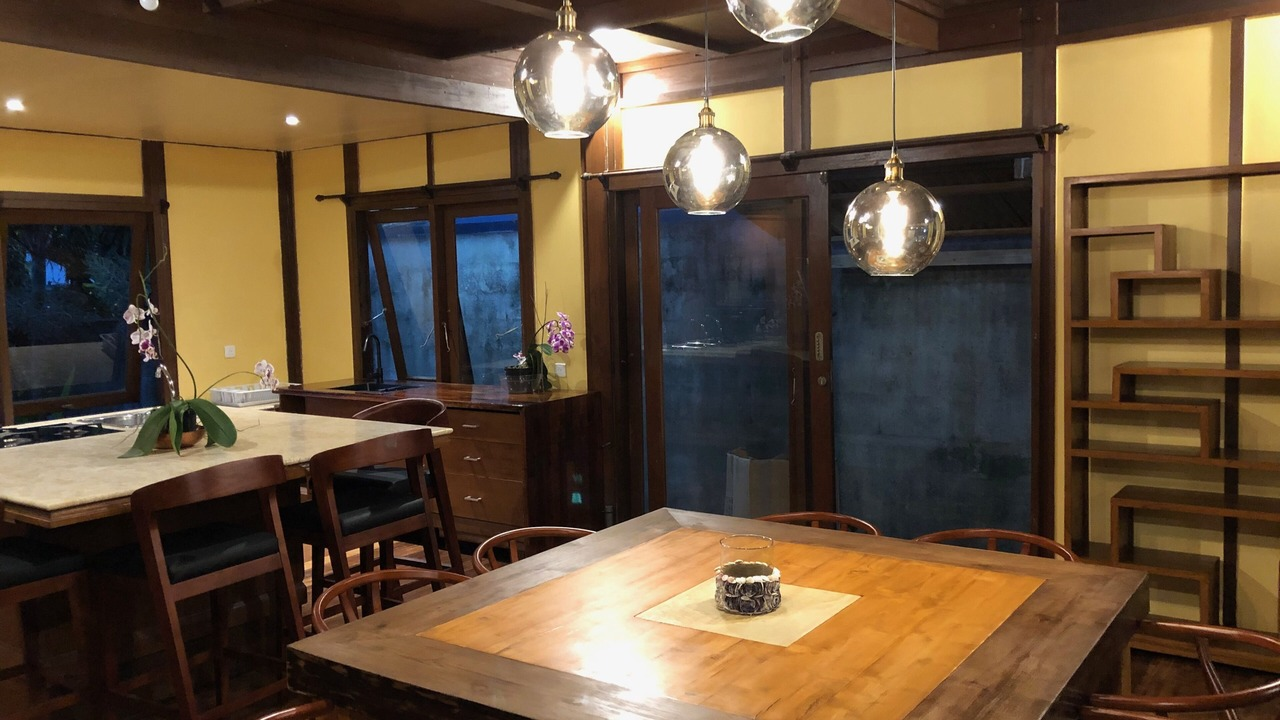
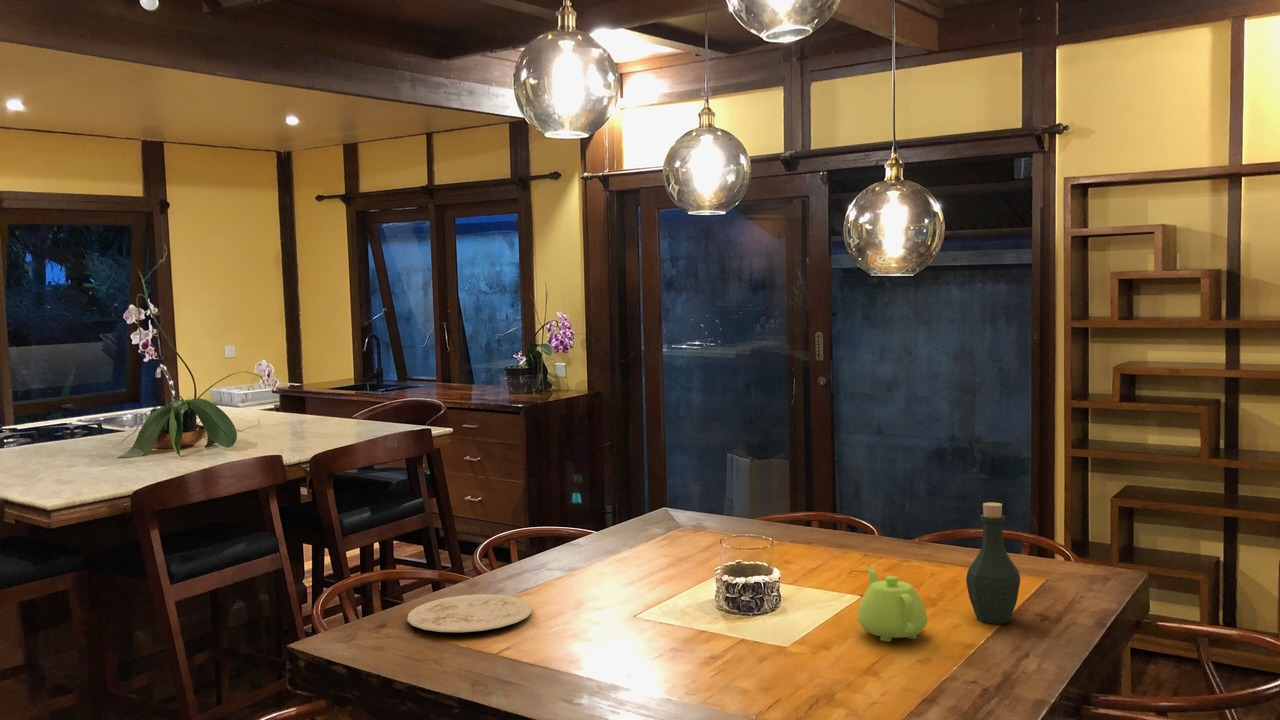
+ bottle (993, 561)
+ teapot (890, 604)
+ plate (470, 614)
